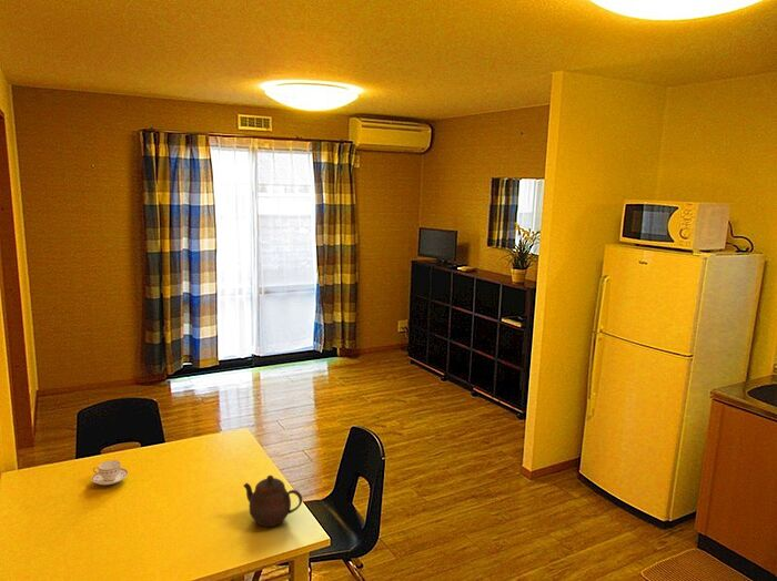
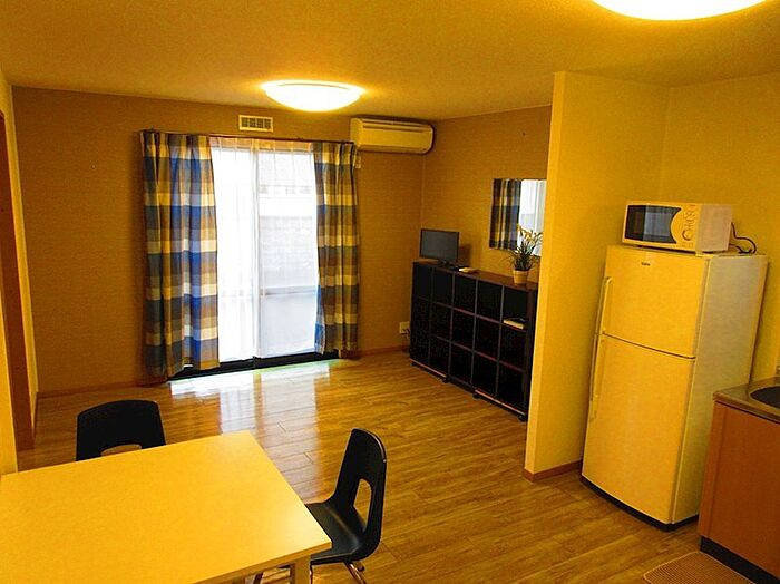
- teacup (110, 472)
- teapot (272, 498)
